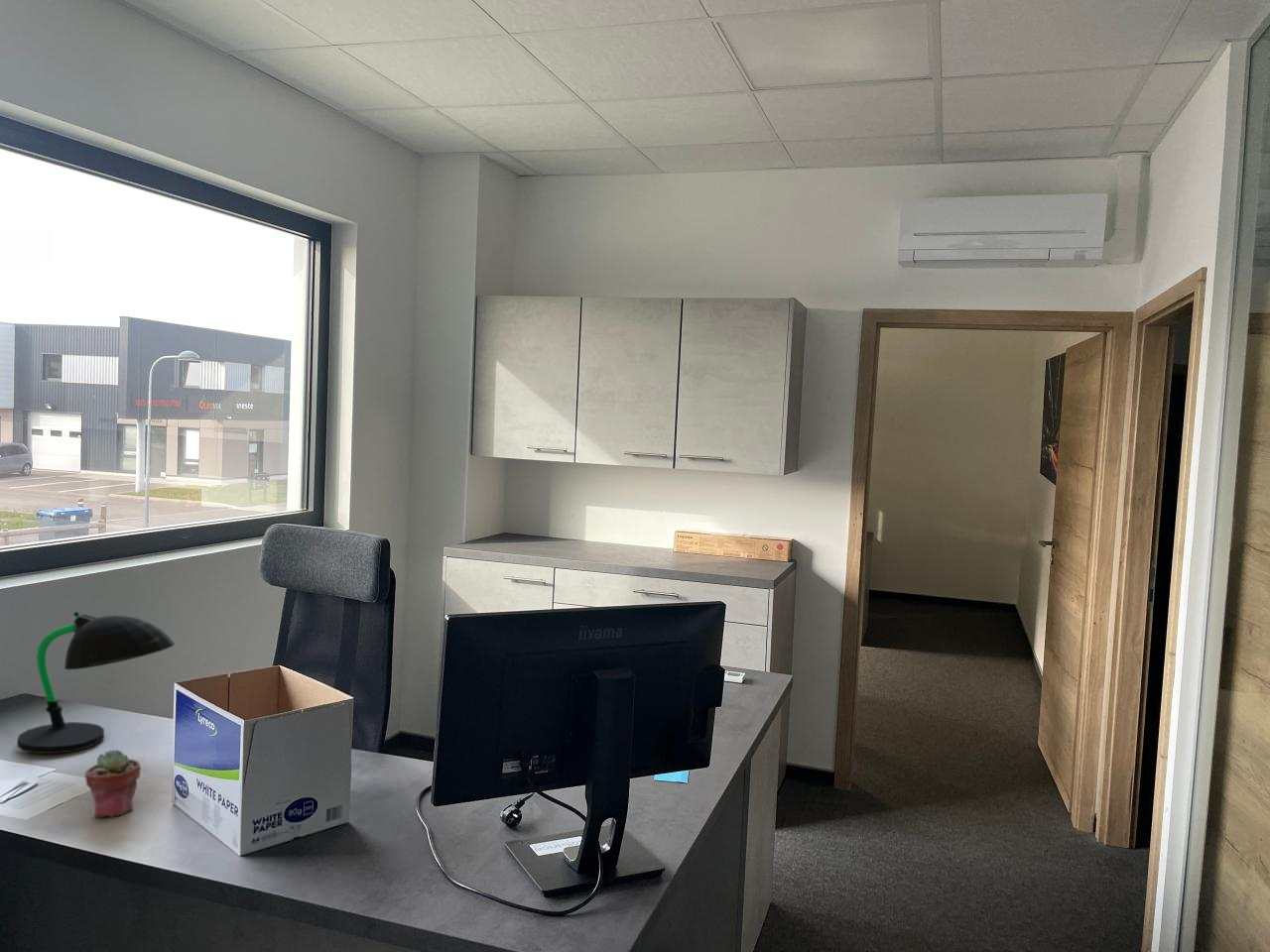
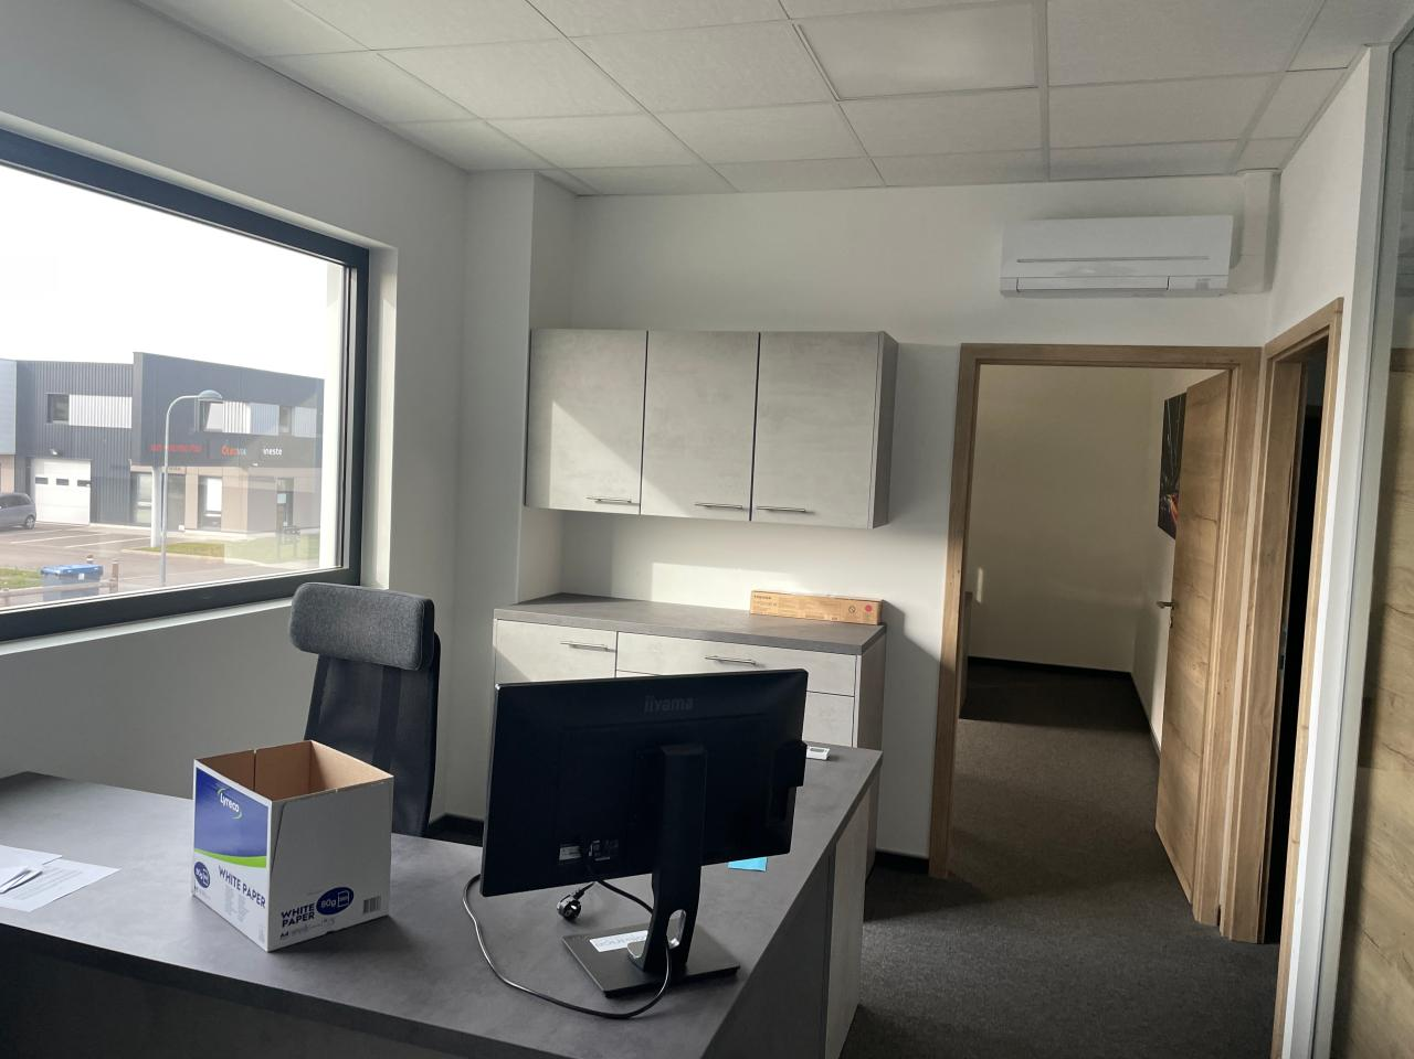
- desk lamp (97, 665)
- potted succulent (113, 779)
